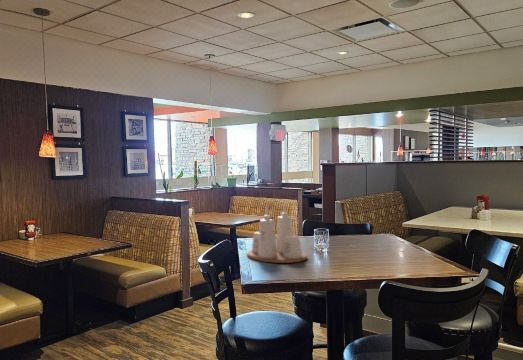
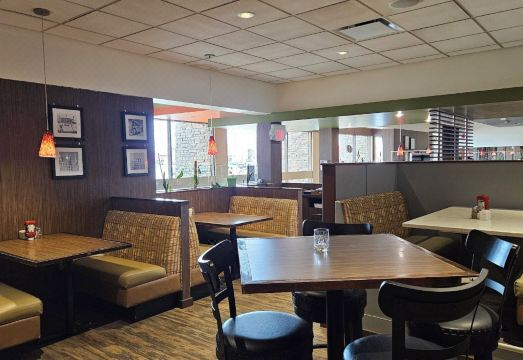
- condiment set (277, 230)
